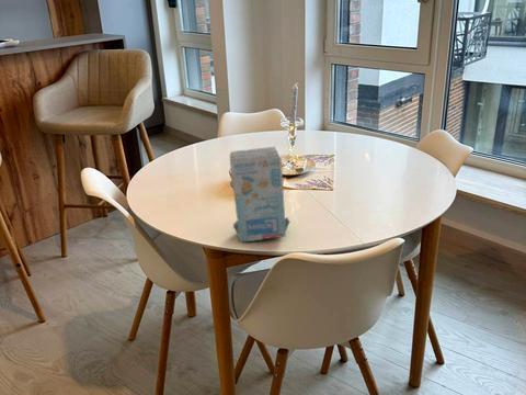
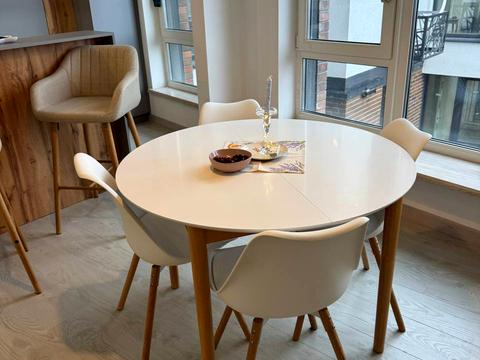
- napkin (258, 194)
